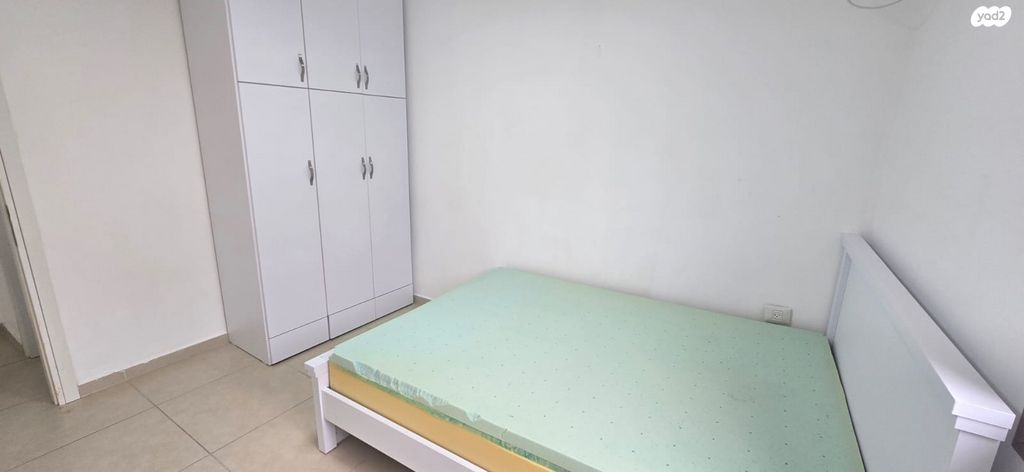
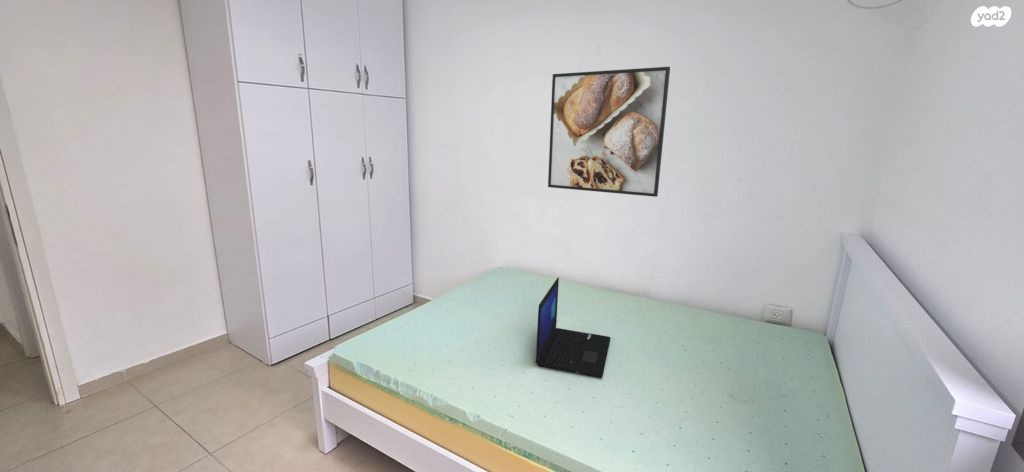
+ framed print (603, 133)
+ laptop (577, 331)
